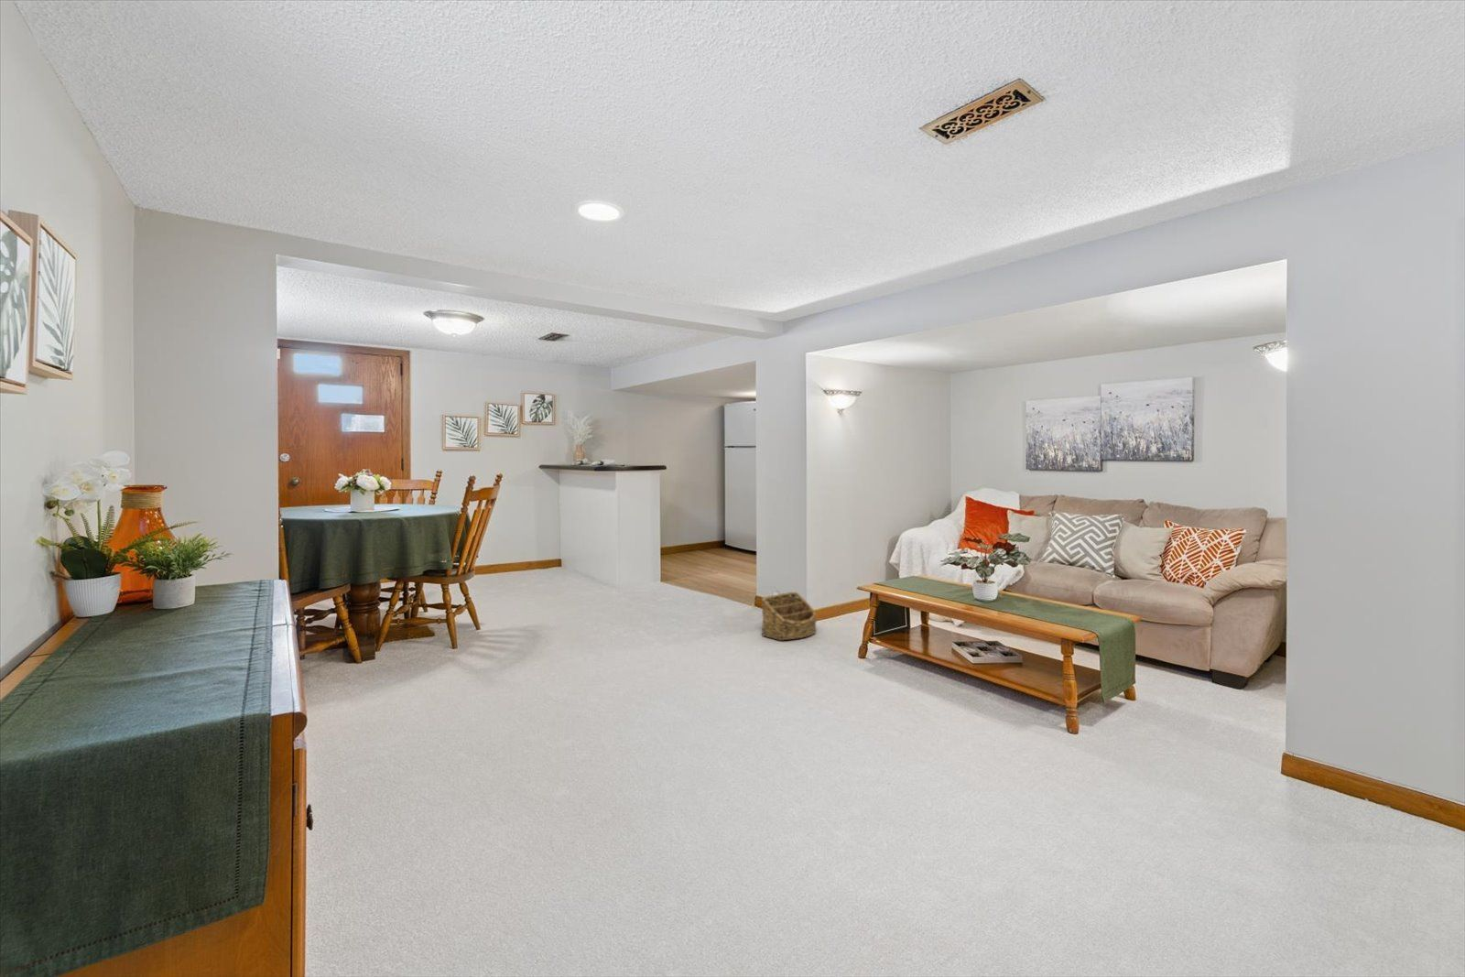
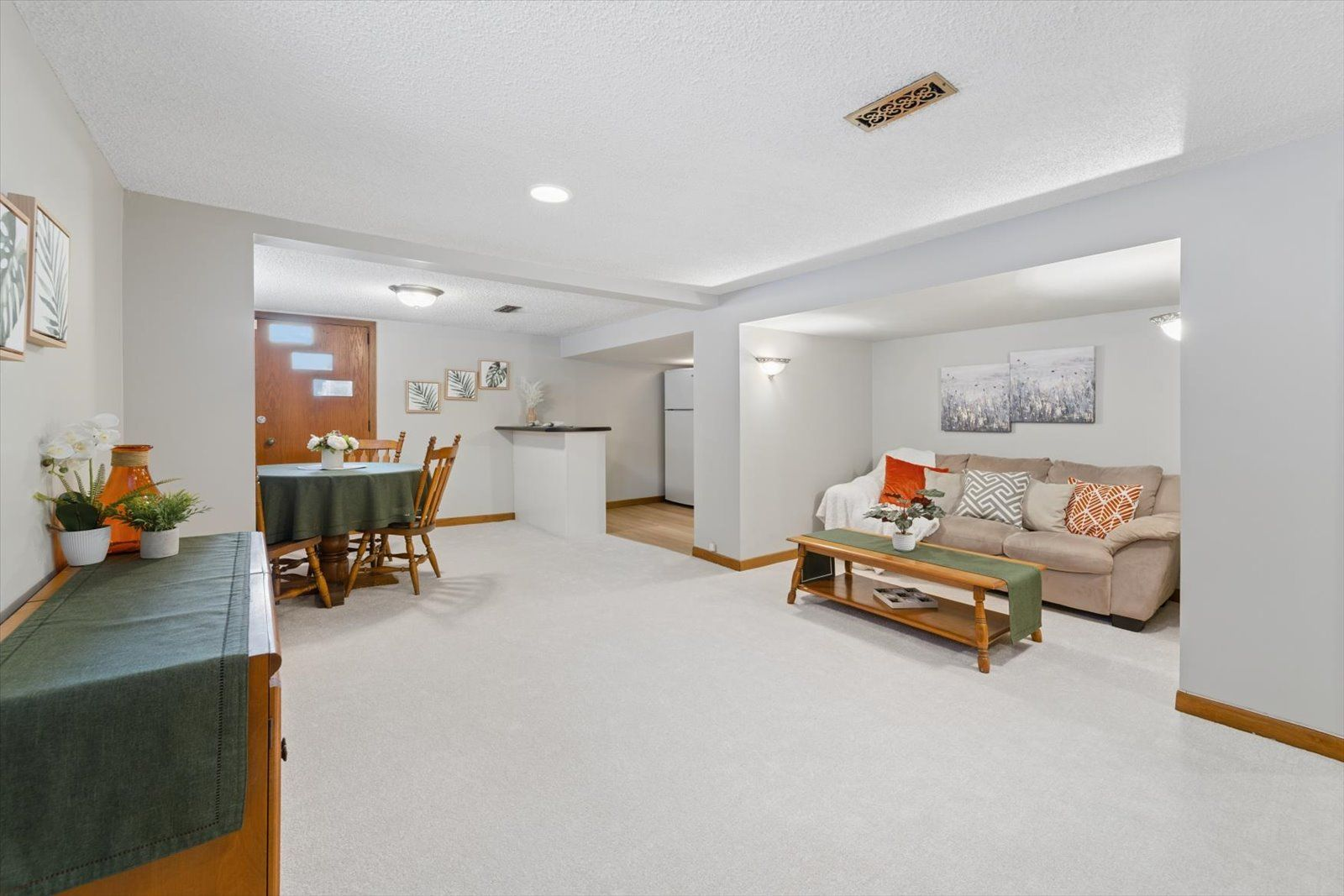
- basket (791, 615)
